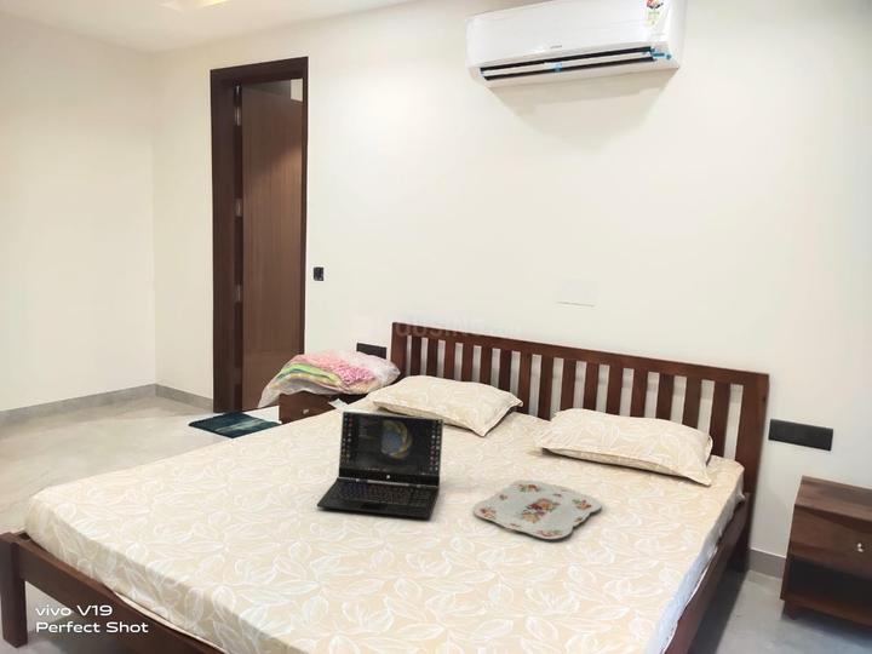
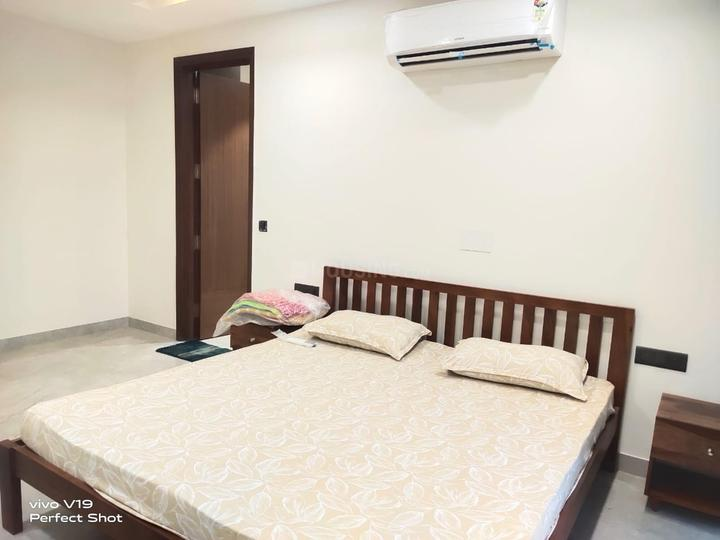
- laptop (383, 461)
- serving tray (538, 507)
